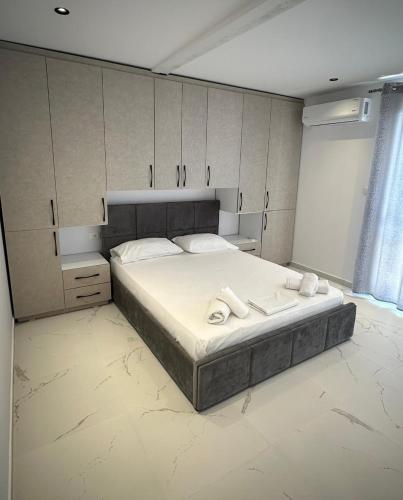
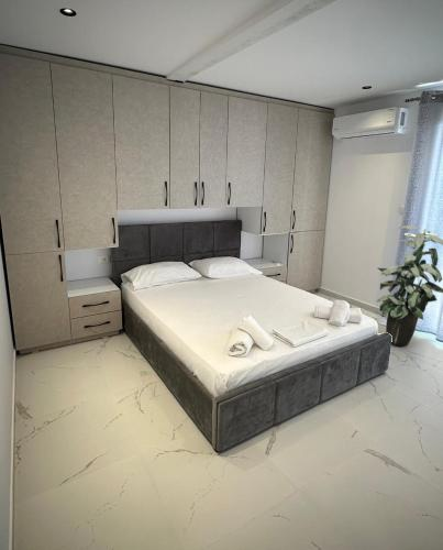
+ indoor plant (407, 286)
